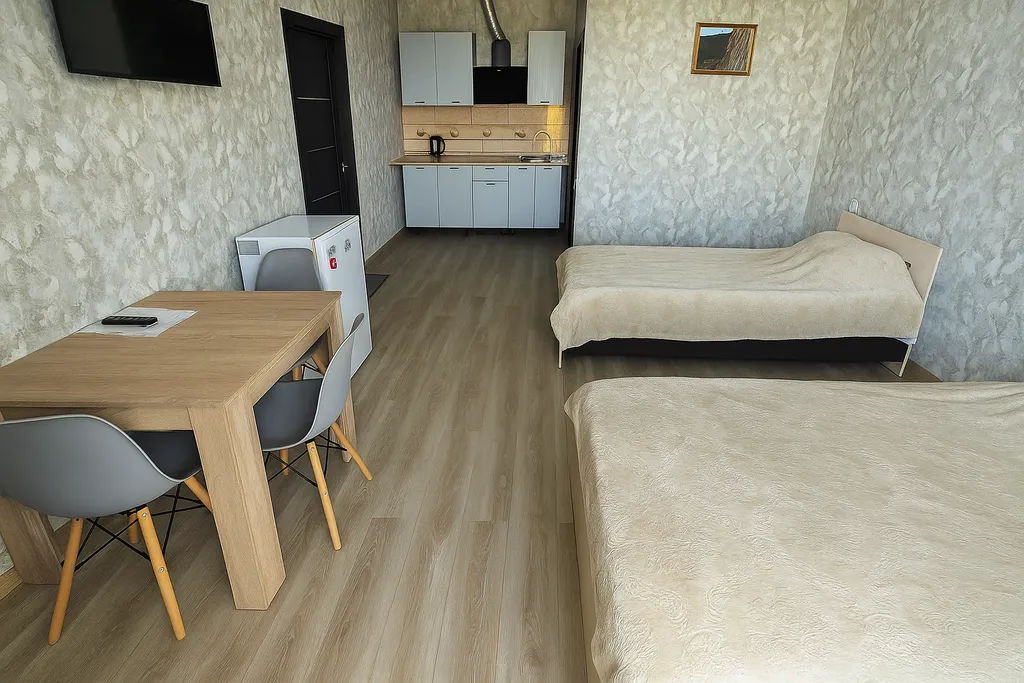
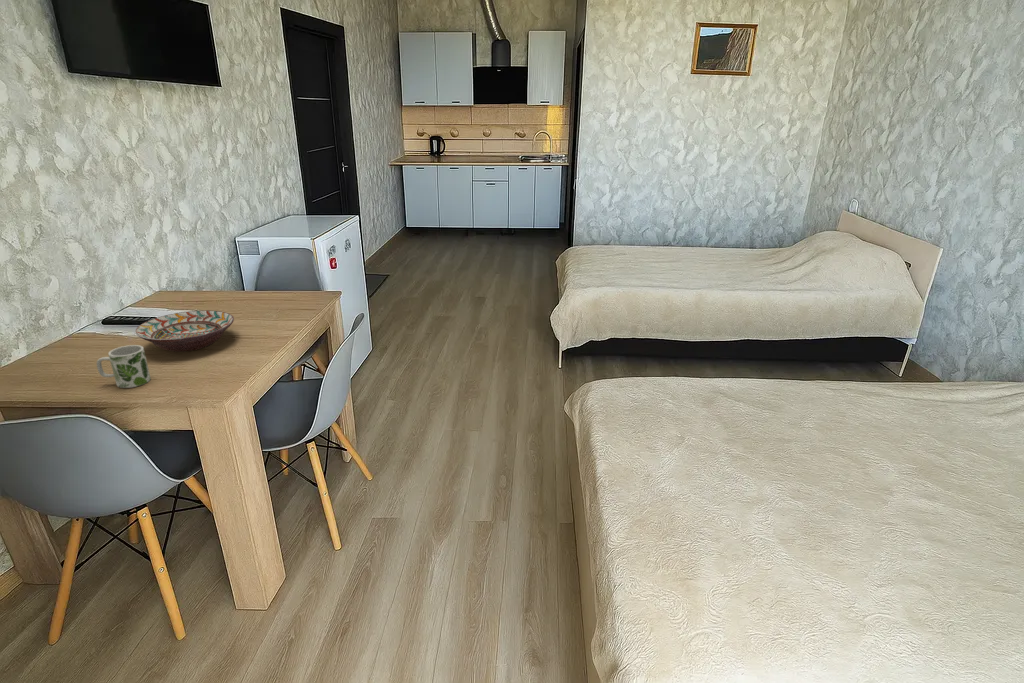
+ decorative bowl (188, 334)
+ mug (122, 366)
